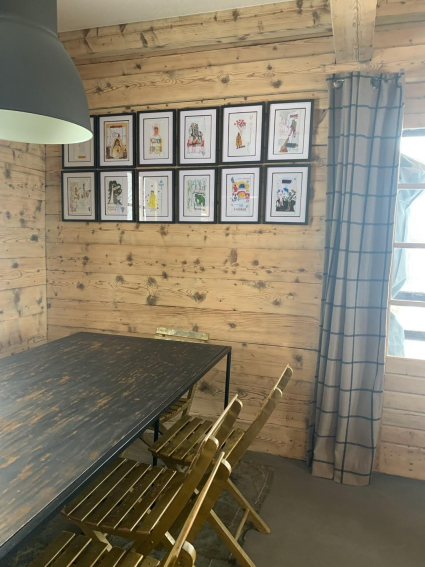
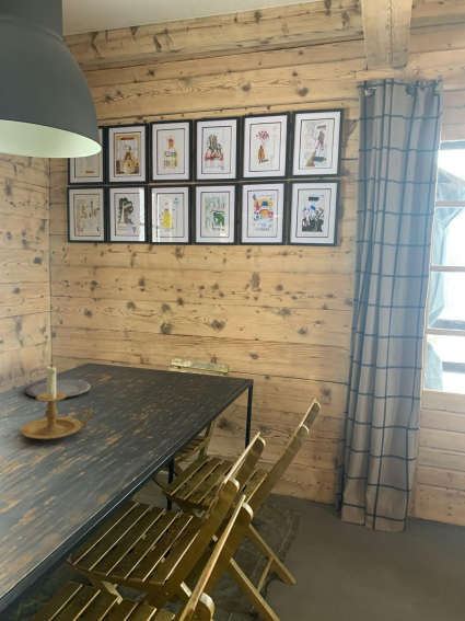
+ plate (58, 389)
+ candle holder (51, 399)
